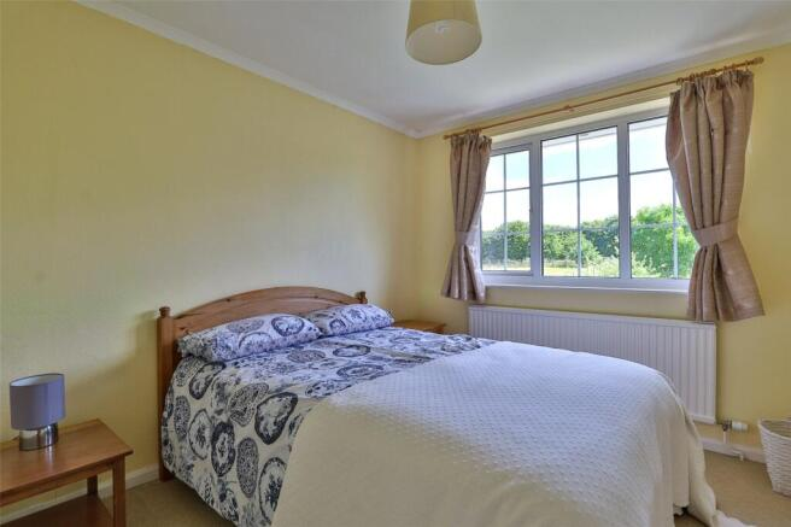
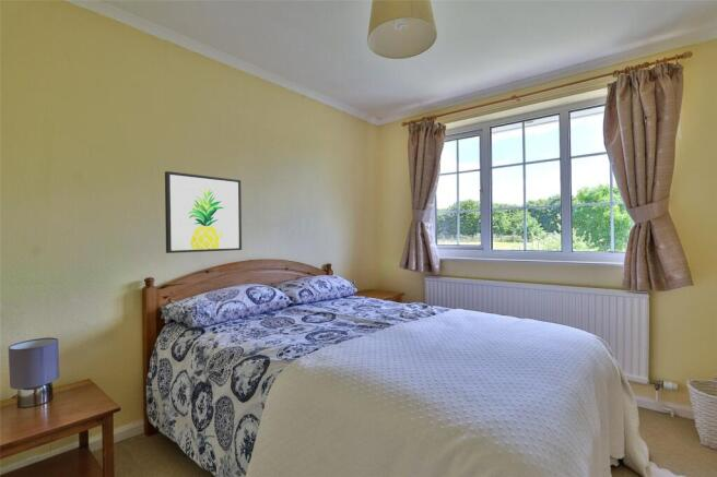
+ wall art (205, 214)
